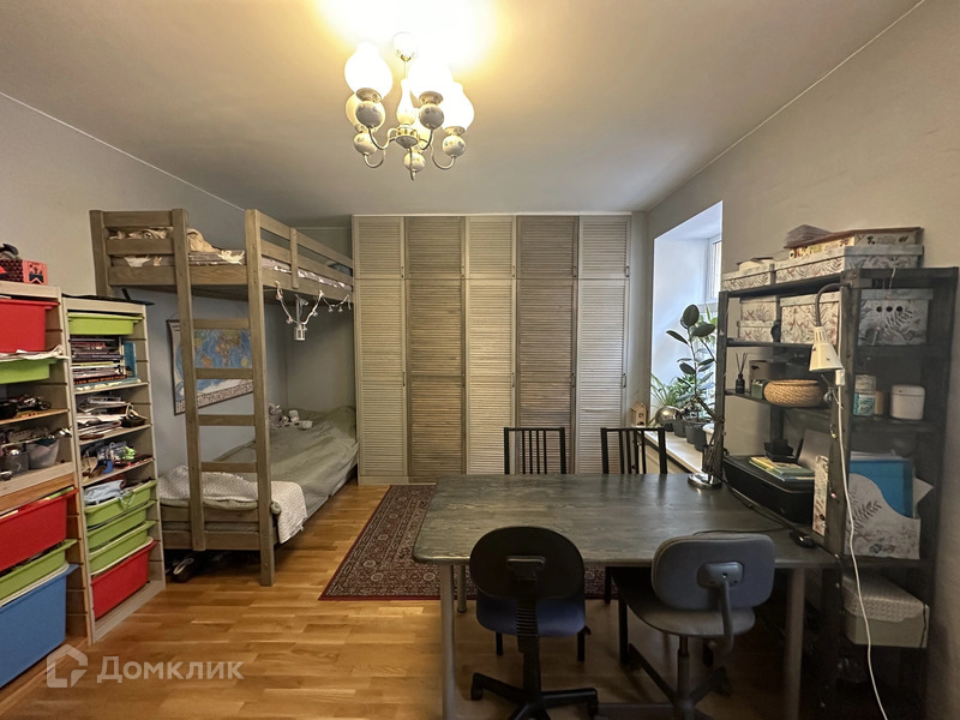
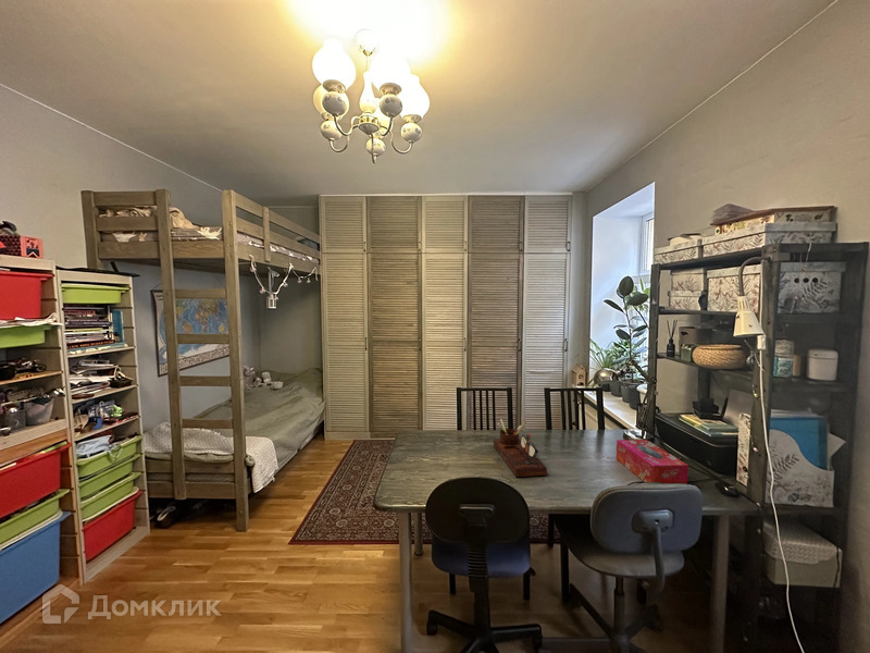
+ tissue box (648, 461)
+ desk organizer (517, 440)
